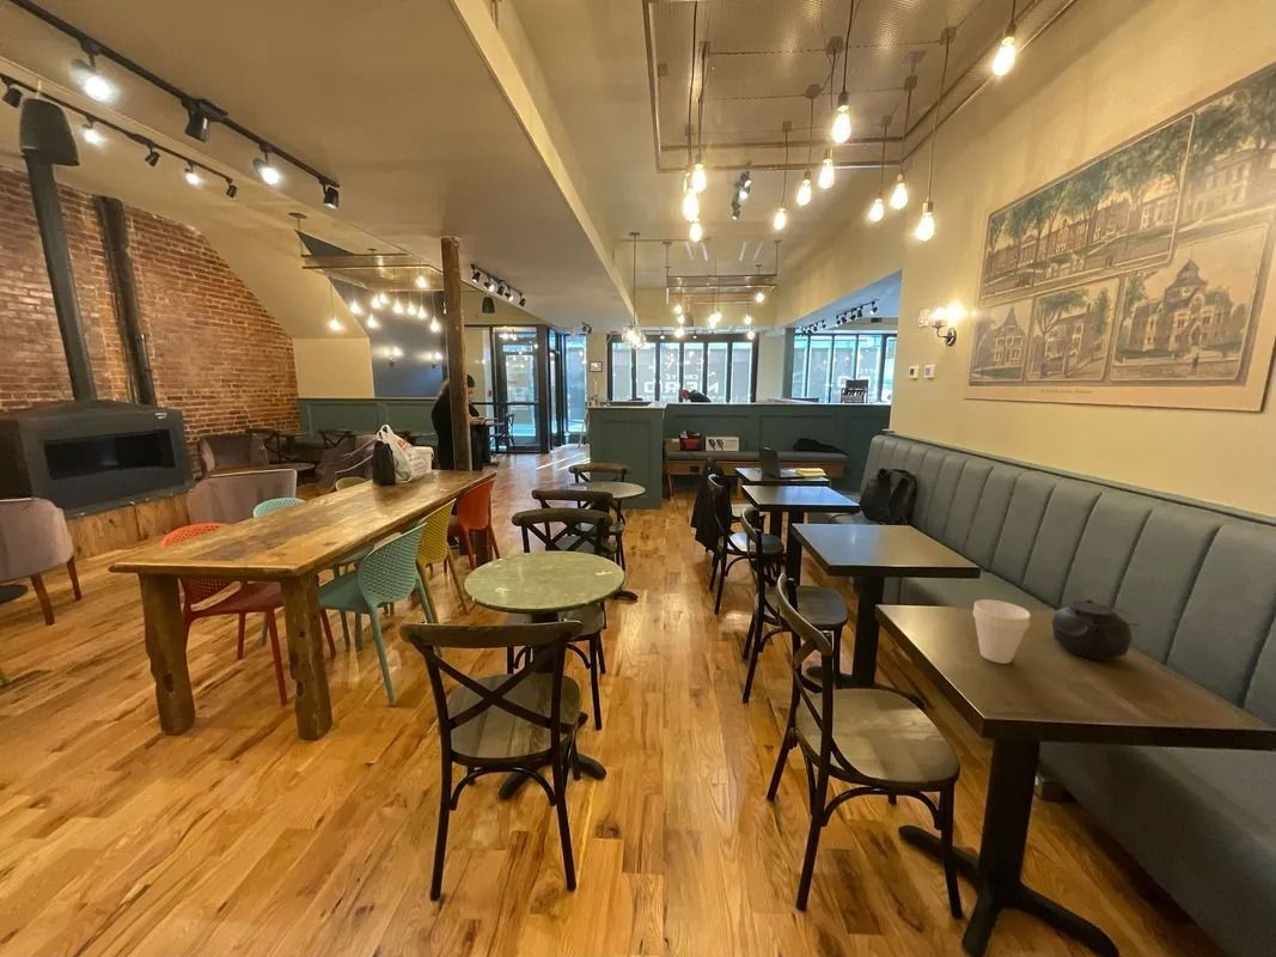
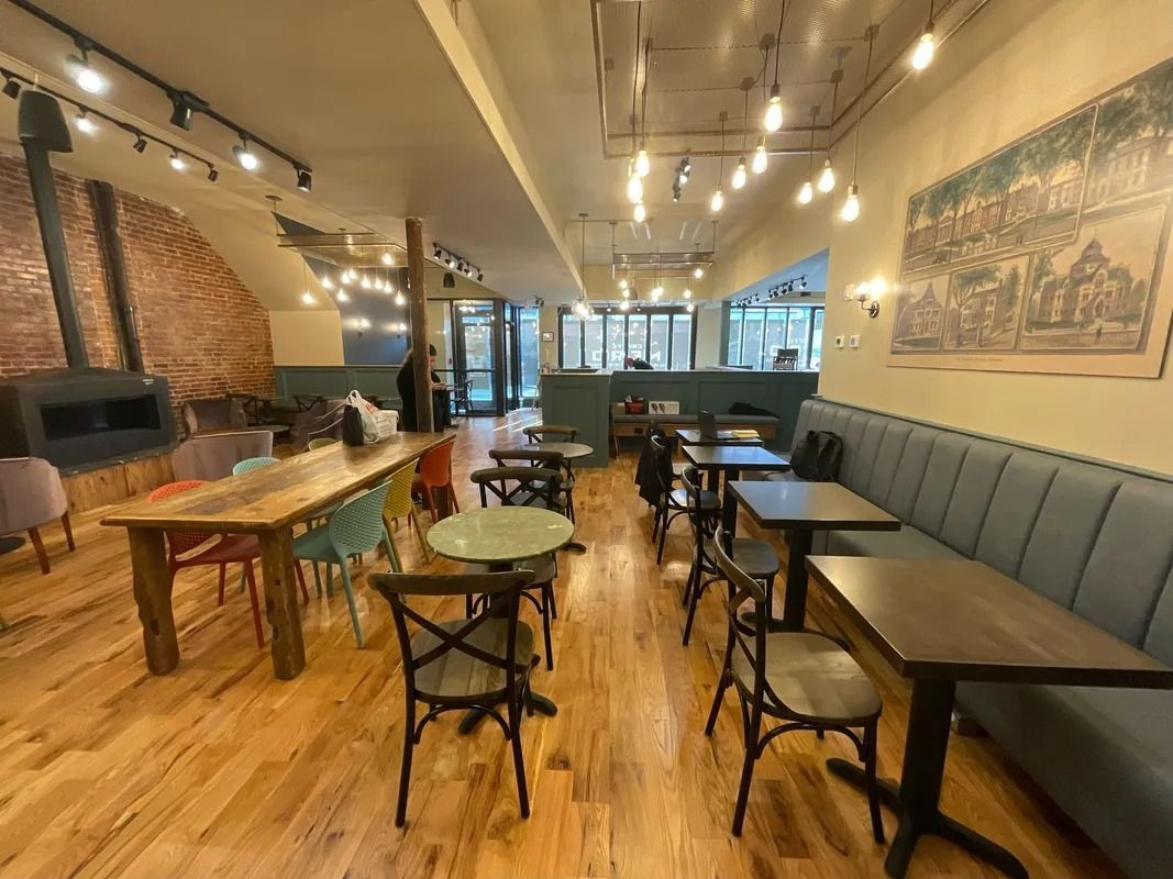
- cup (999, 633)
- teapot (1091, 632)
